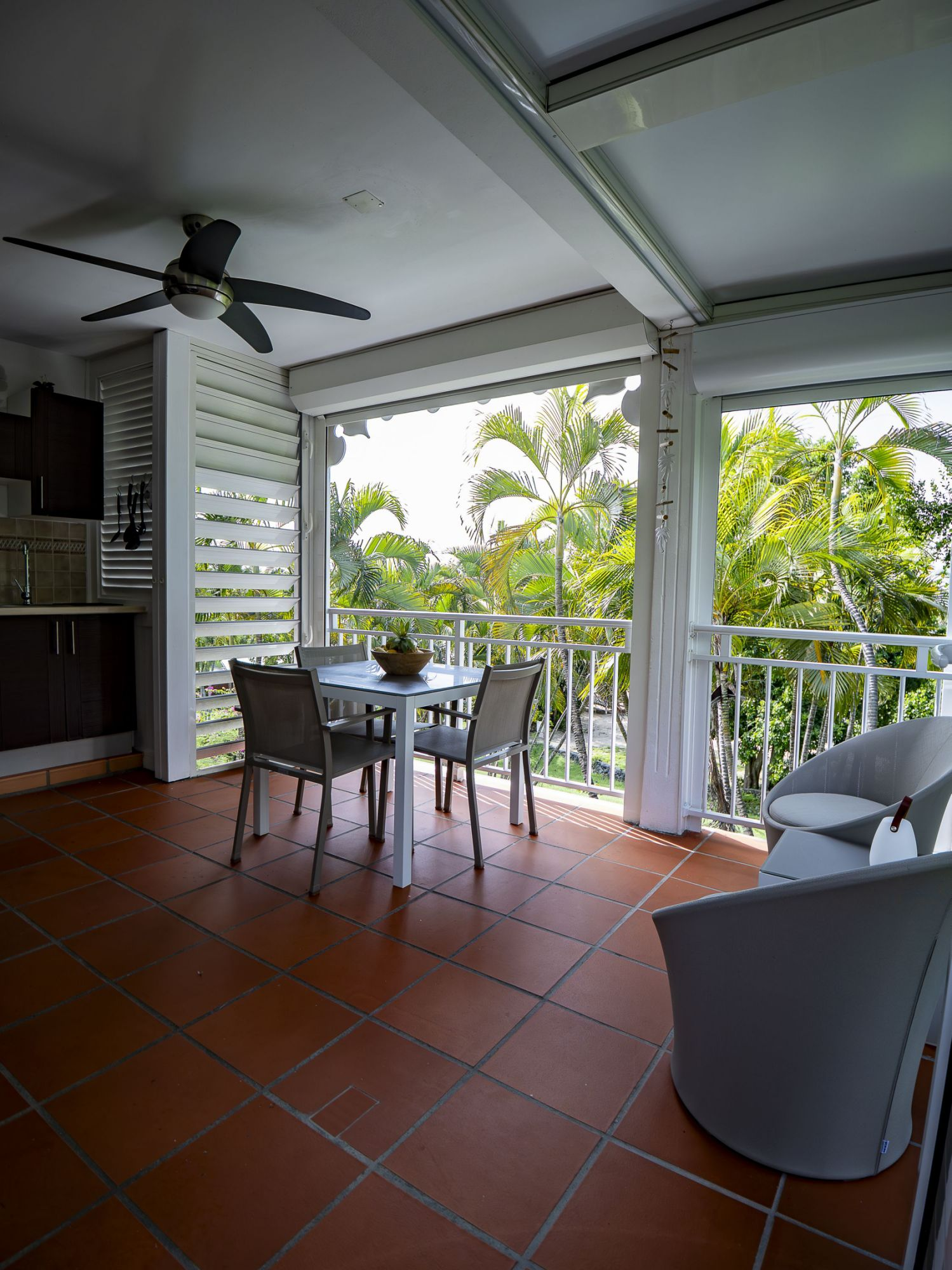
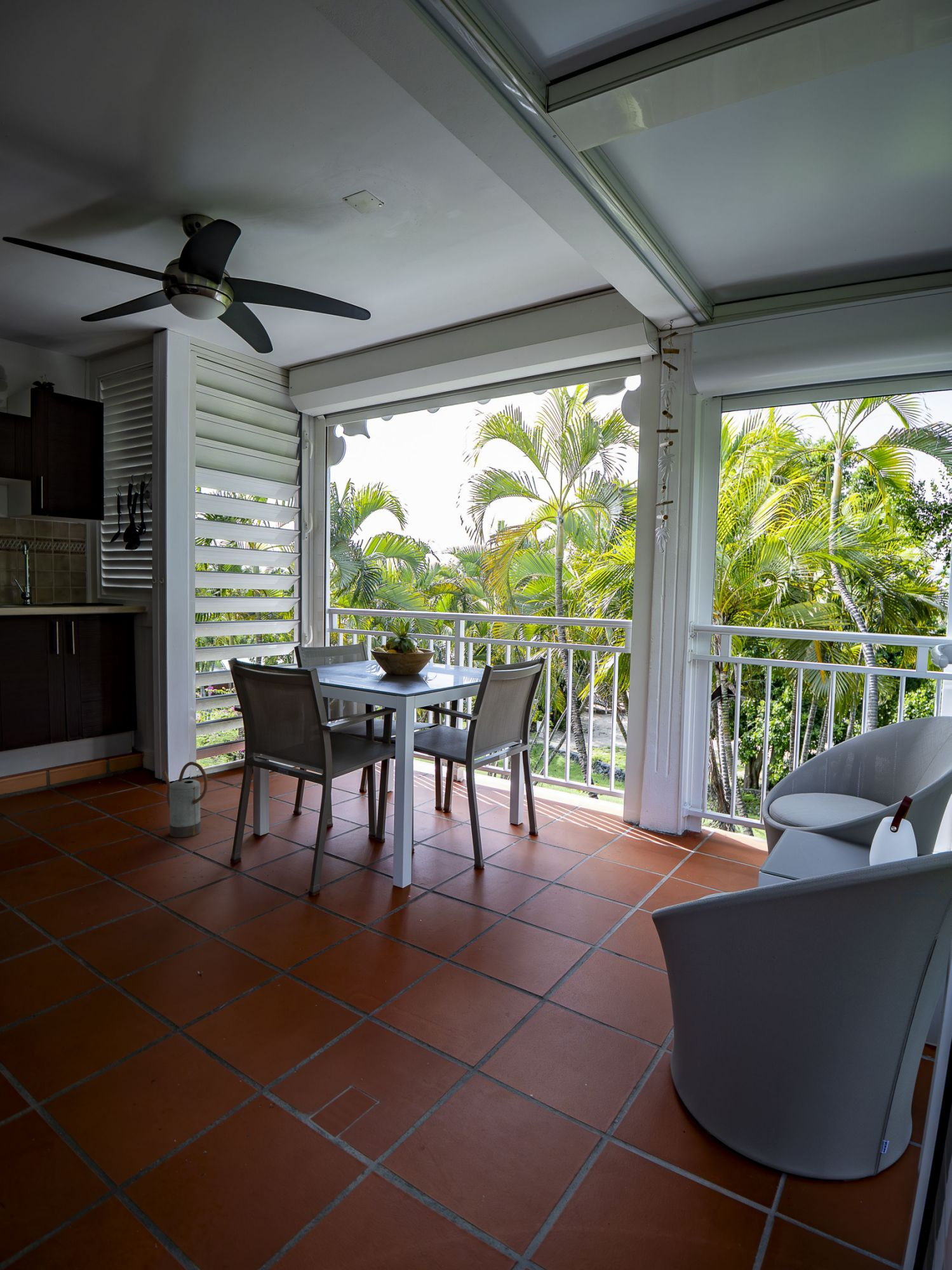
+ watering can (184, 796)
